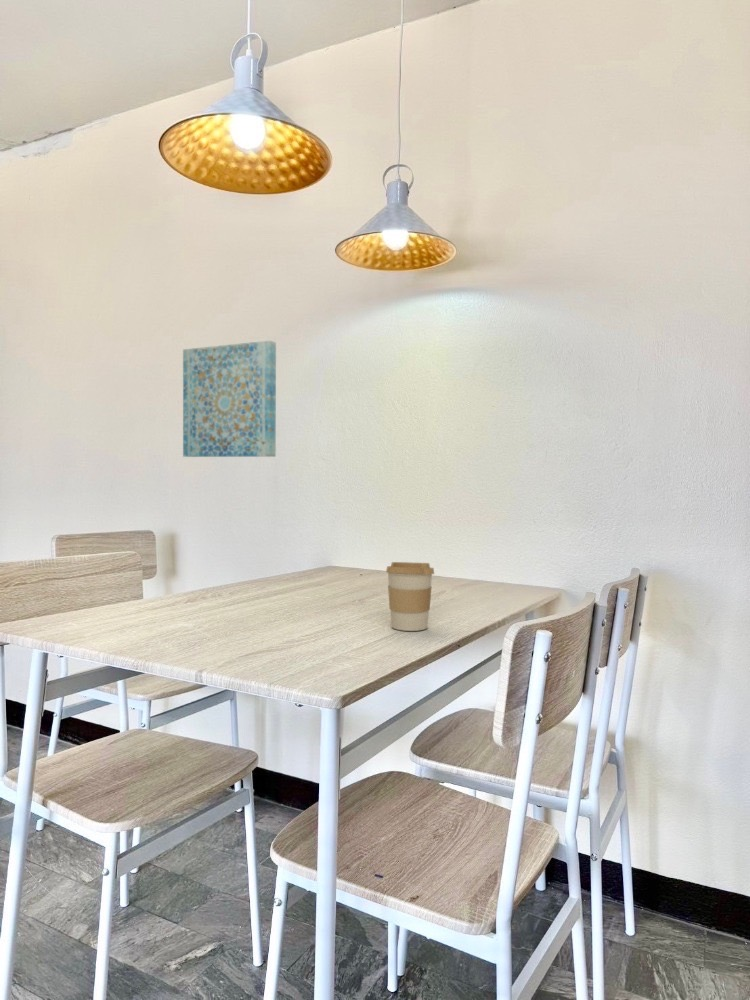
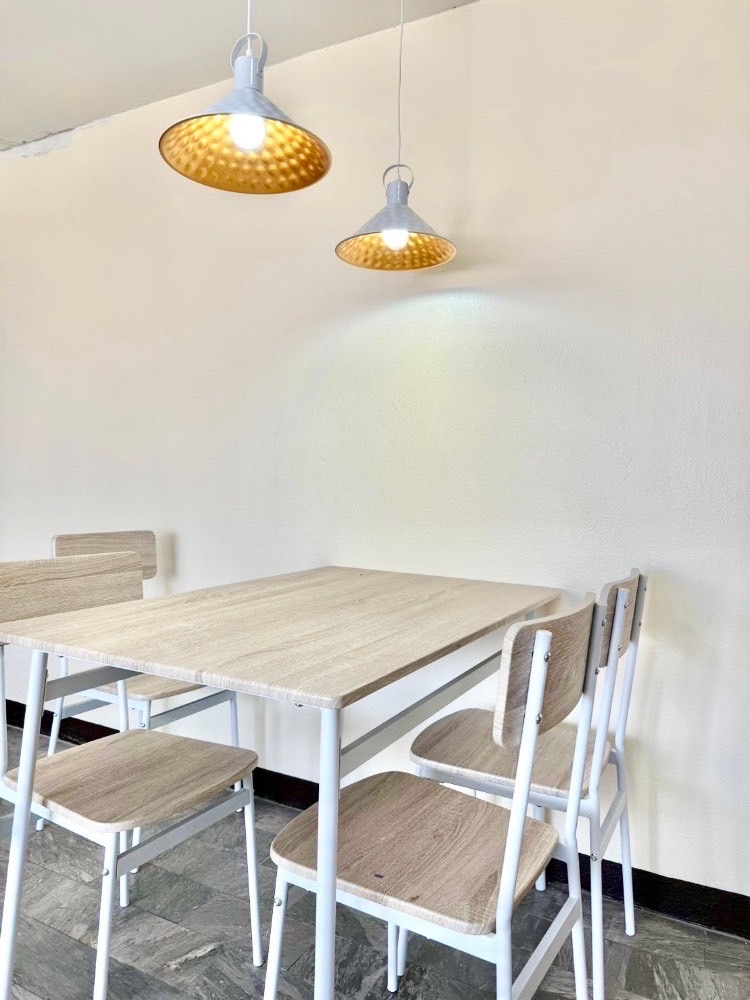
- wall art (227, 401)
- coffee cup (409, 593)
